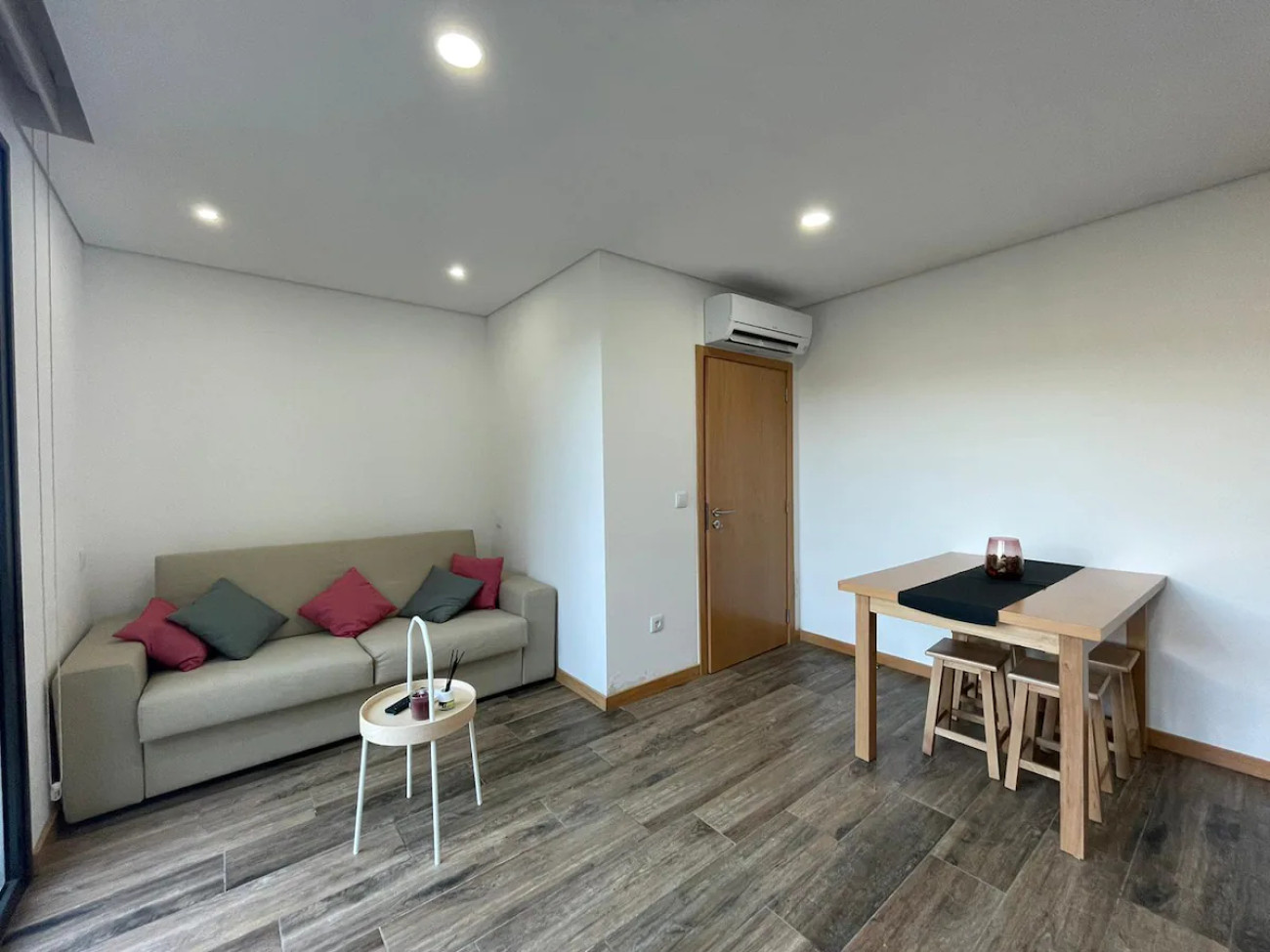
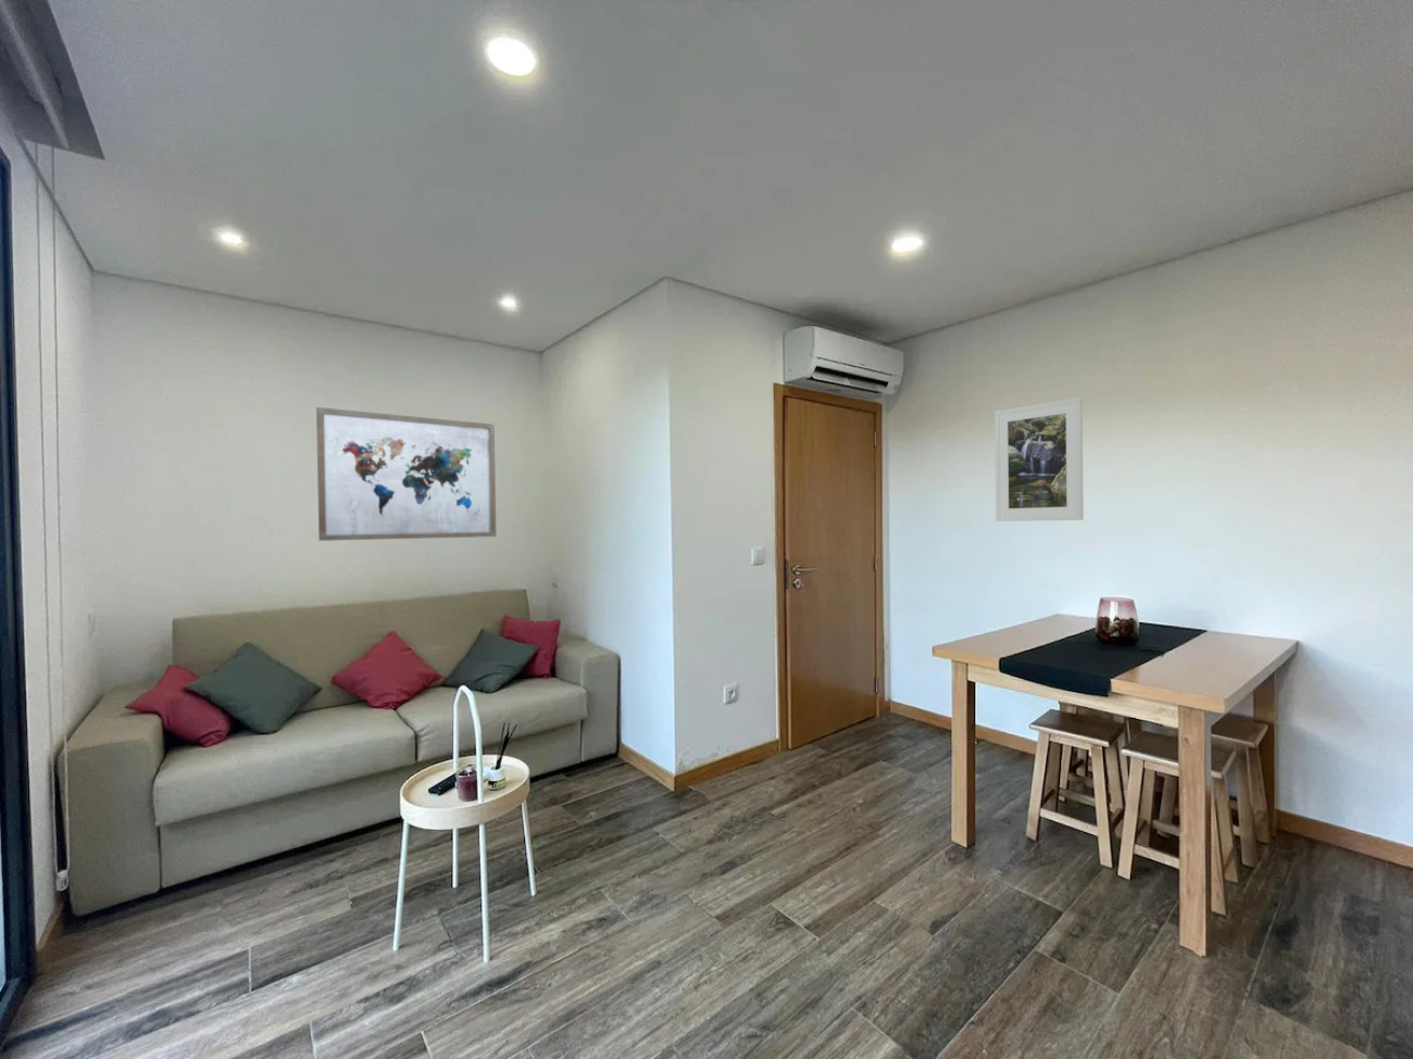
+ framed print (1036, 463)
+ wall art (413, 477)
